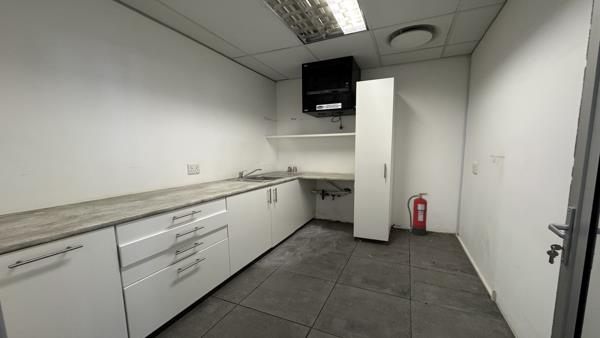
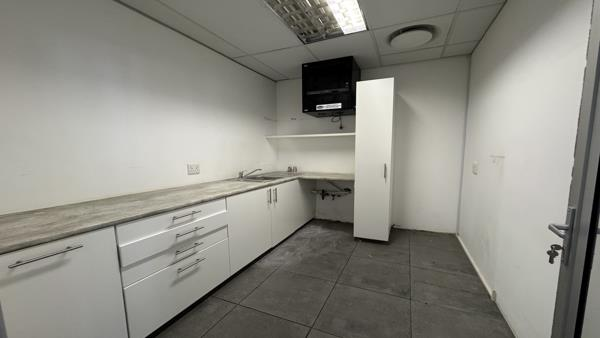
- fire extinguisher (417, 213)
